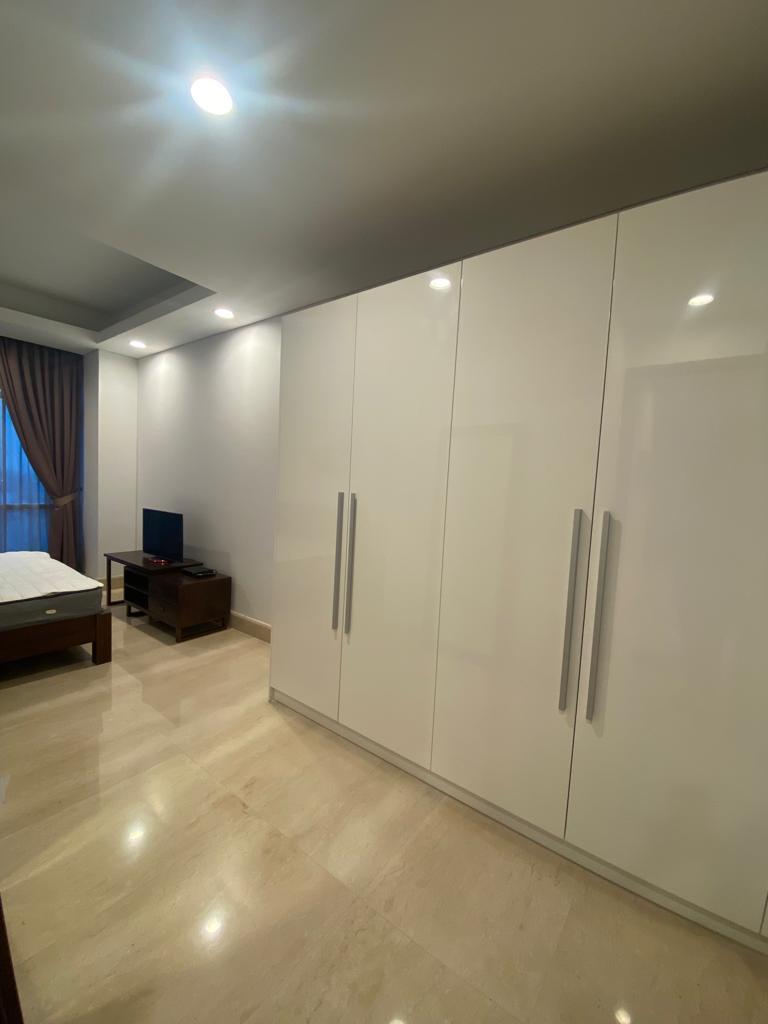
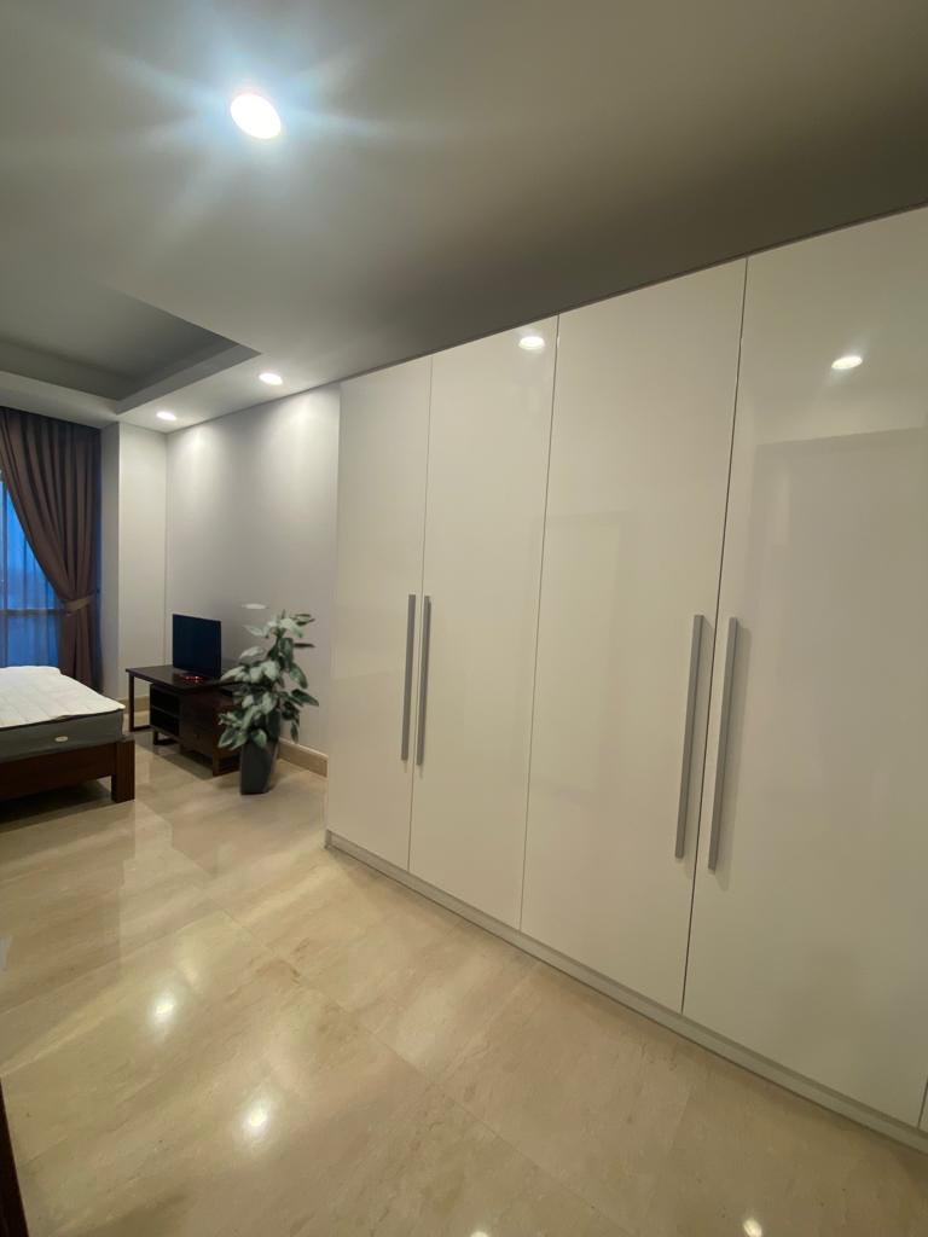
+ indoor plant (265, 696)
